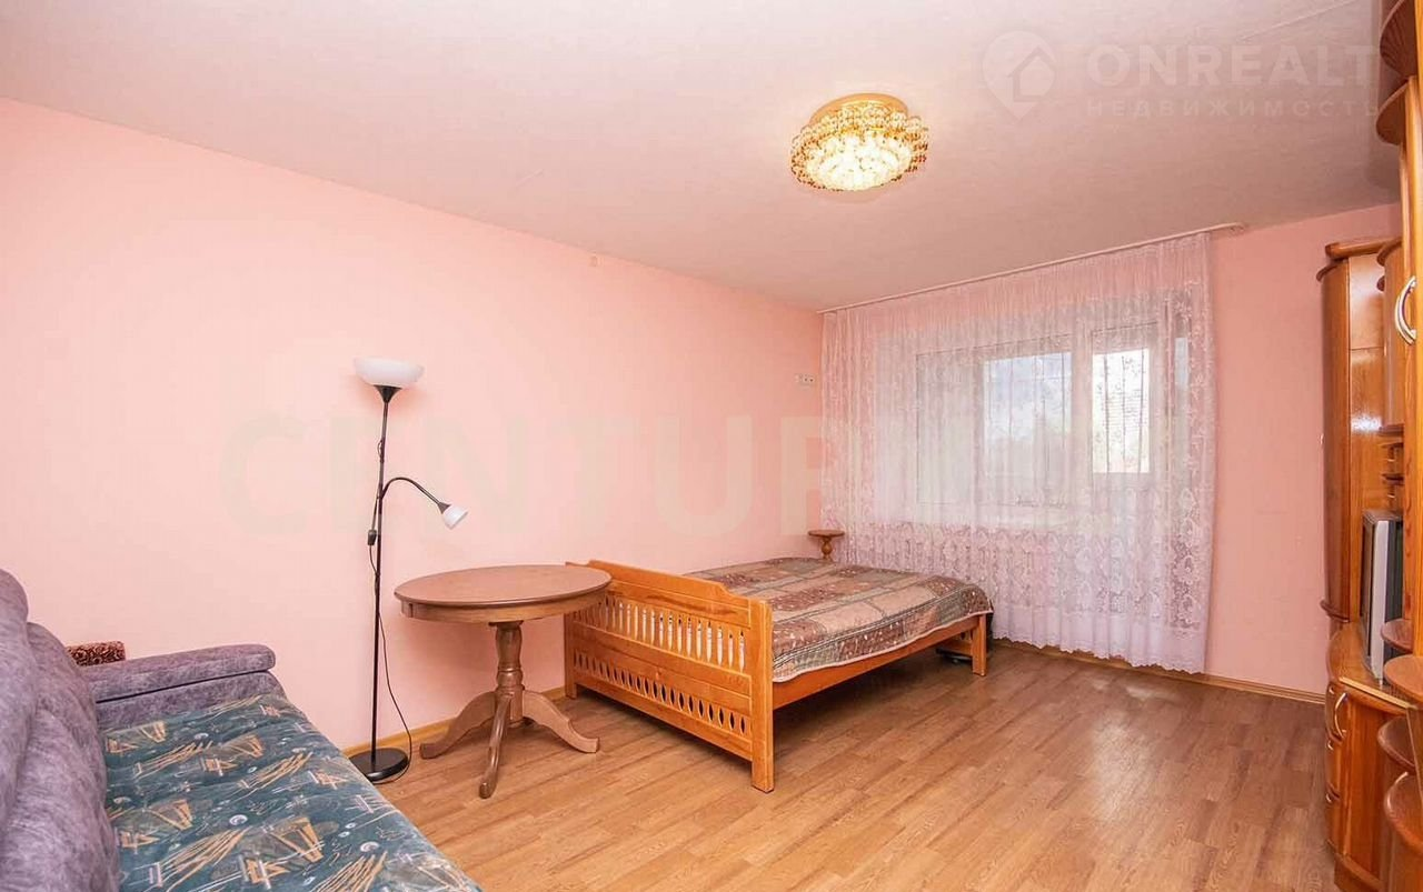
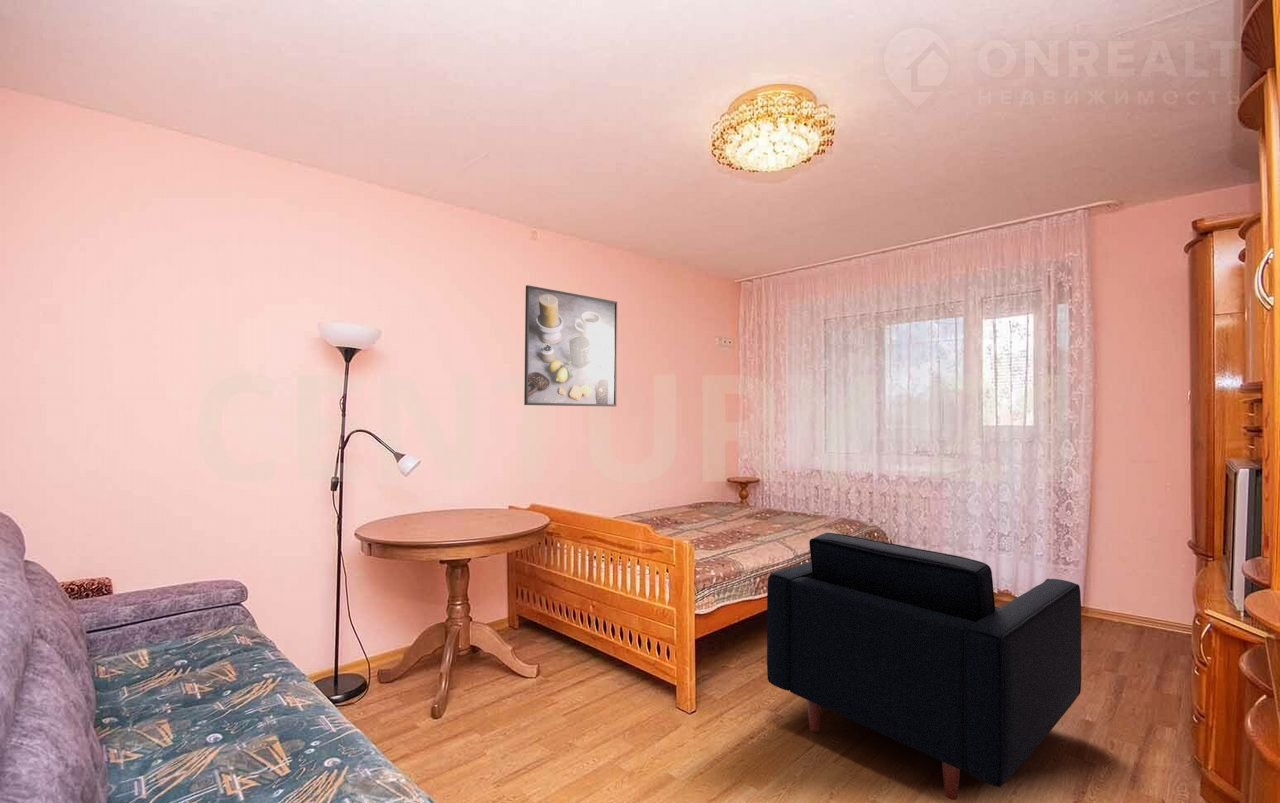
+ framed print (573, 349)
+ chair (921, 630)
